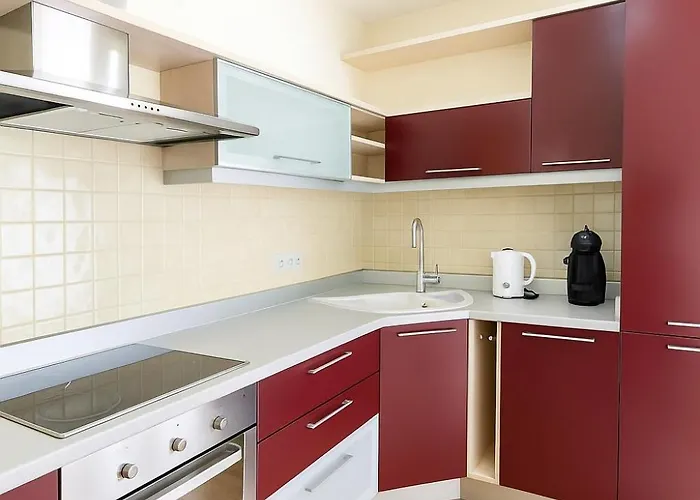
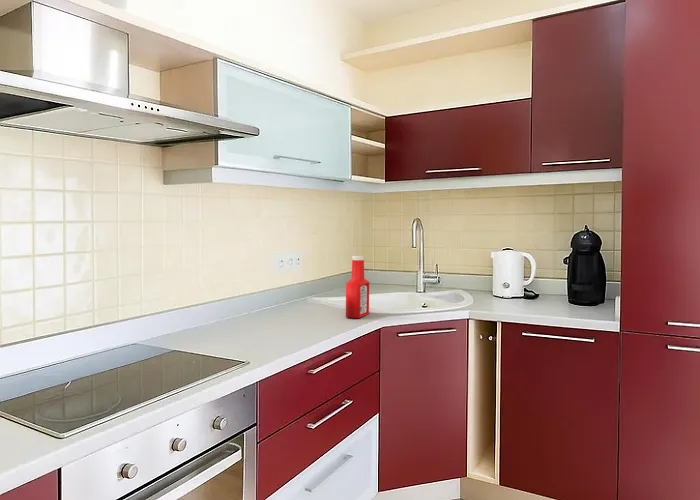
+ soap bottle (357, 285)
